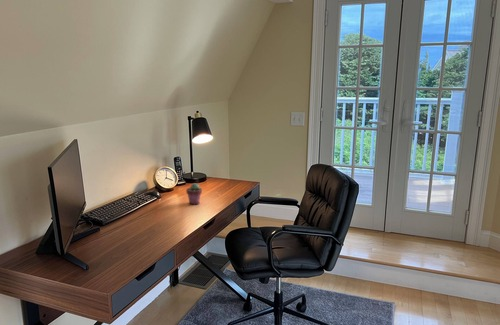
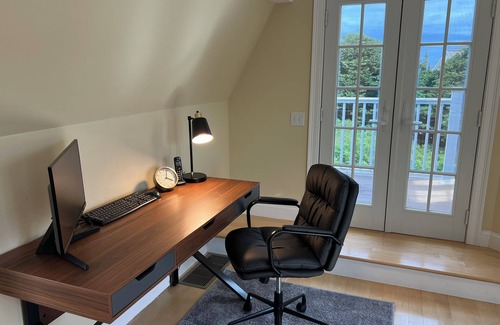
- potted succulent (194, 193)
